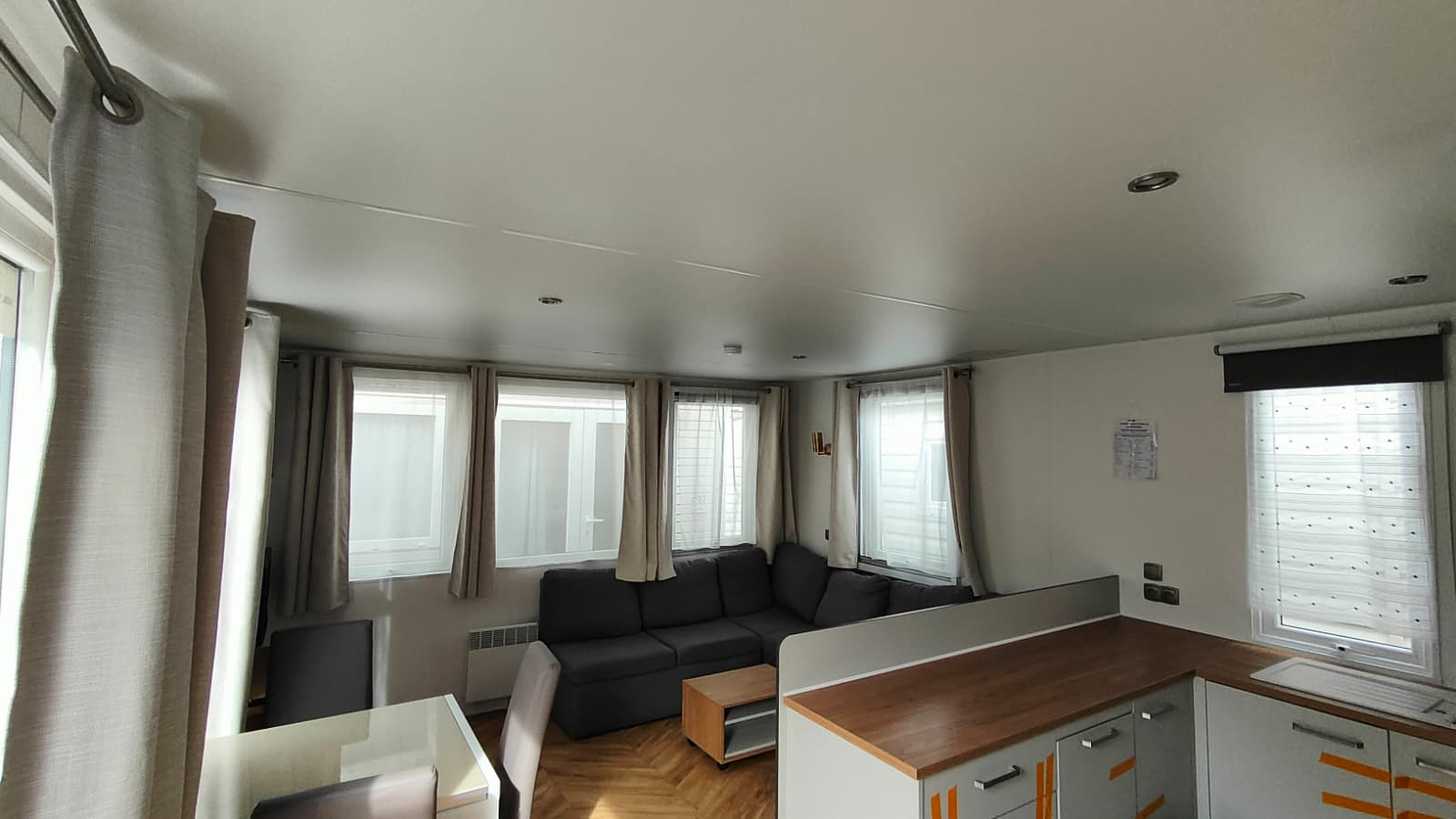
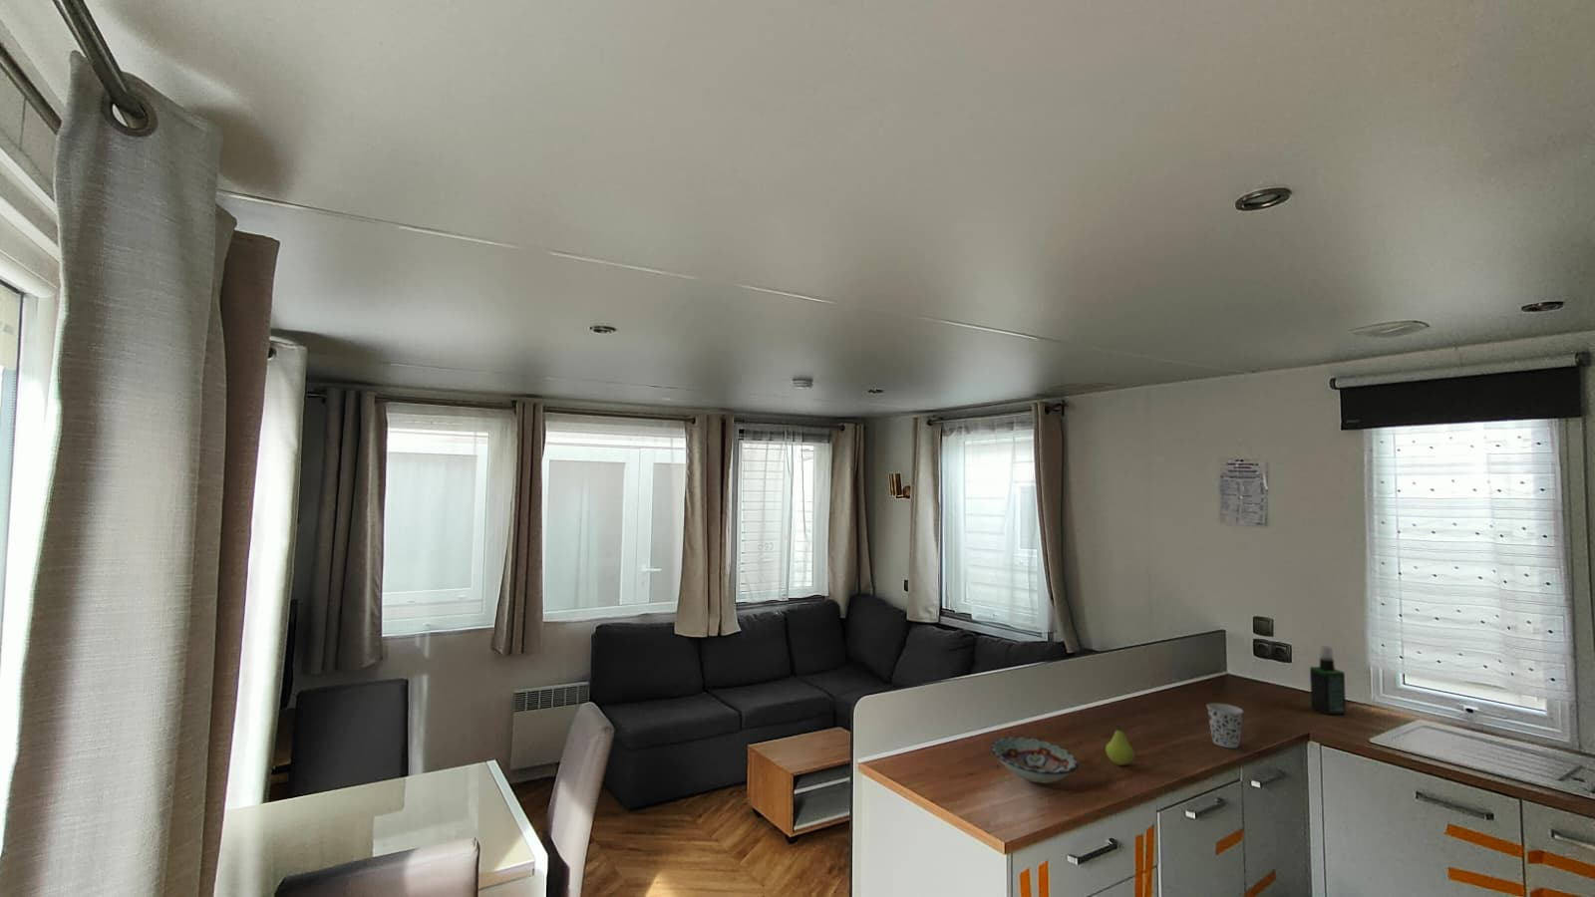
+ bowl (1033, 767)
+ spray bottle (1327, 679)
+ fruit (1120, 744)
+ cup (1225, 725)
